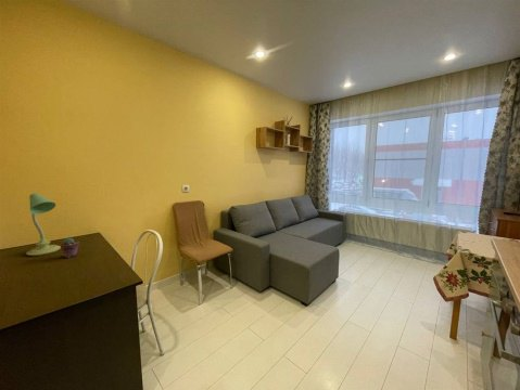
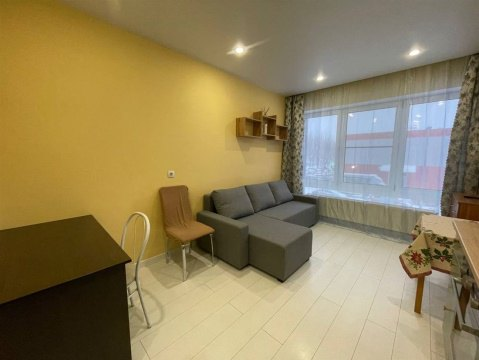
- table lamp (38, 223)
- potted succulent (69, 247)
